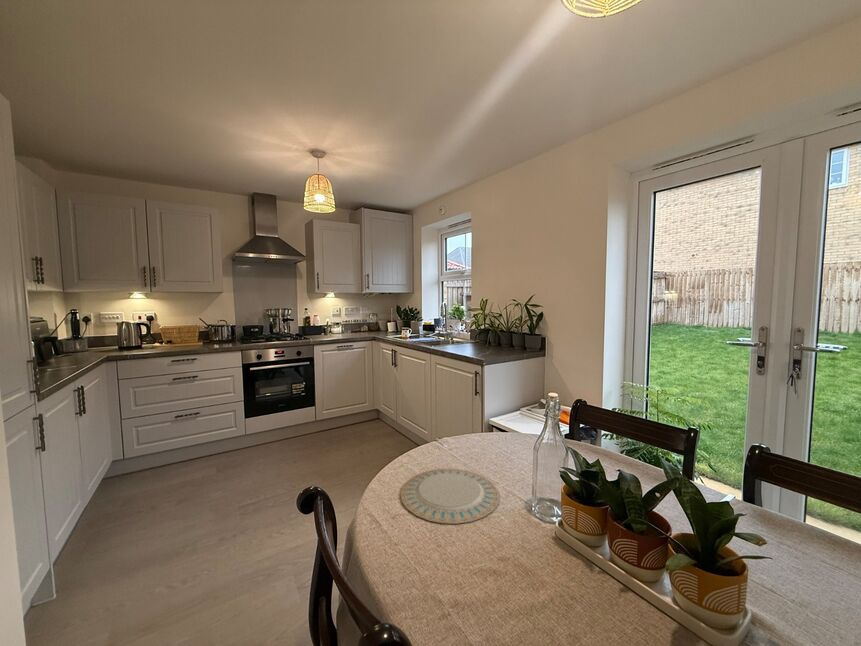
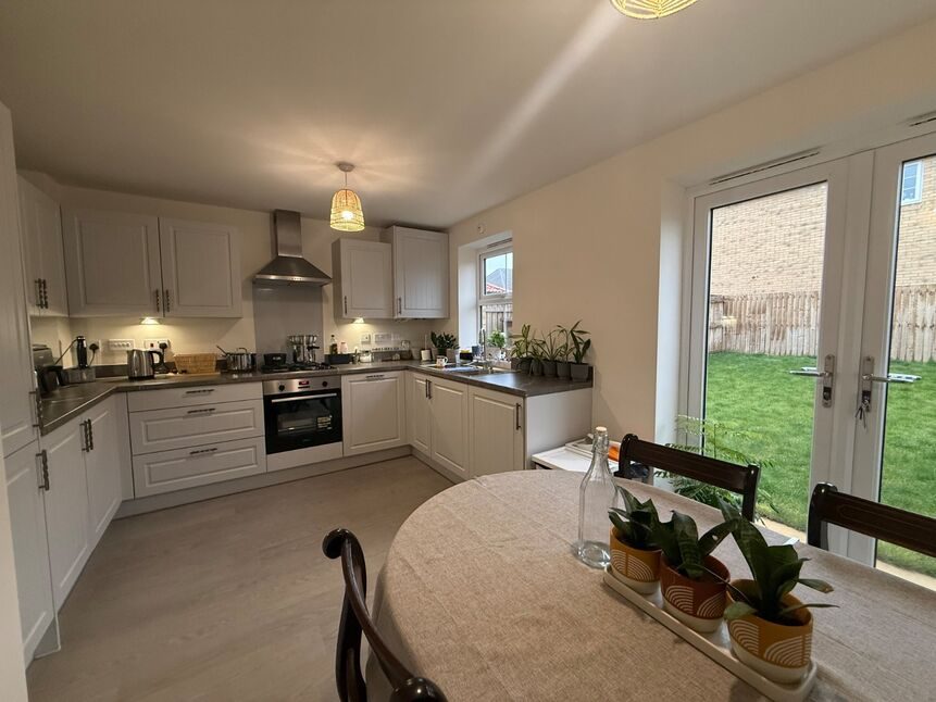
- chinaware (449, 490)
